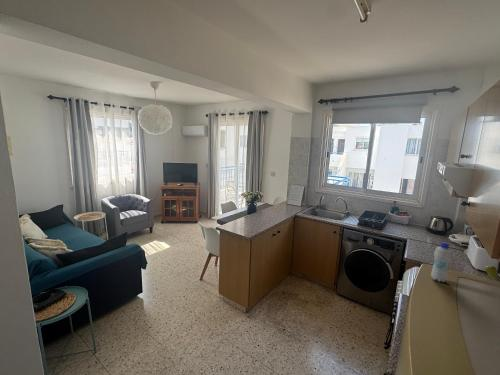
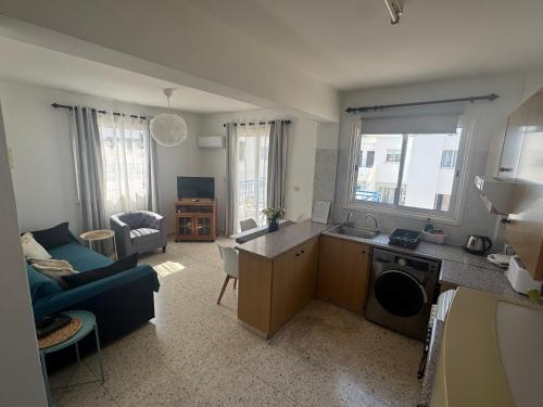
- bottle (441, 261)
